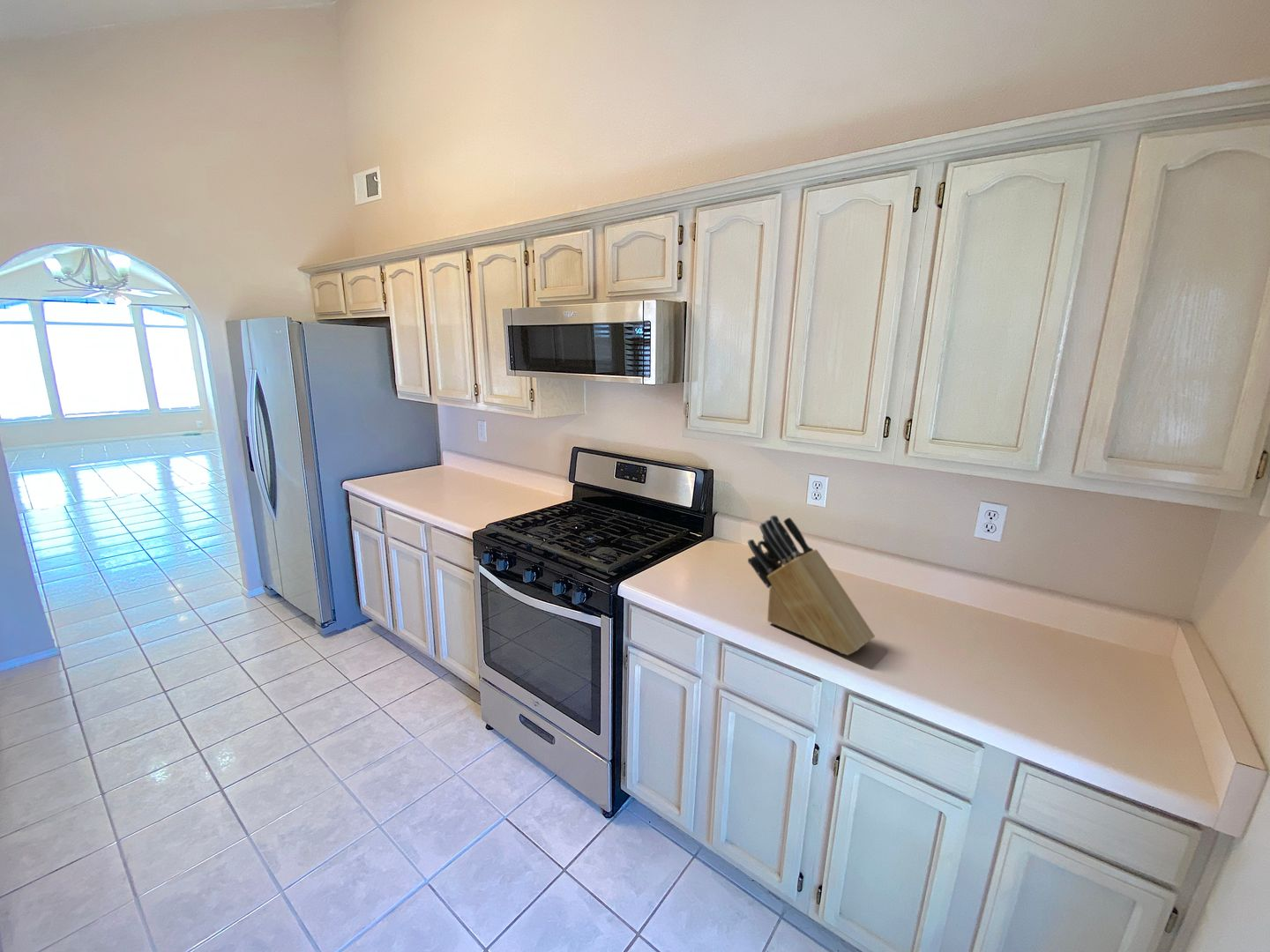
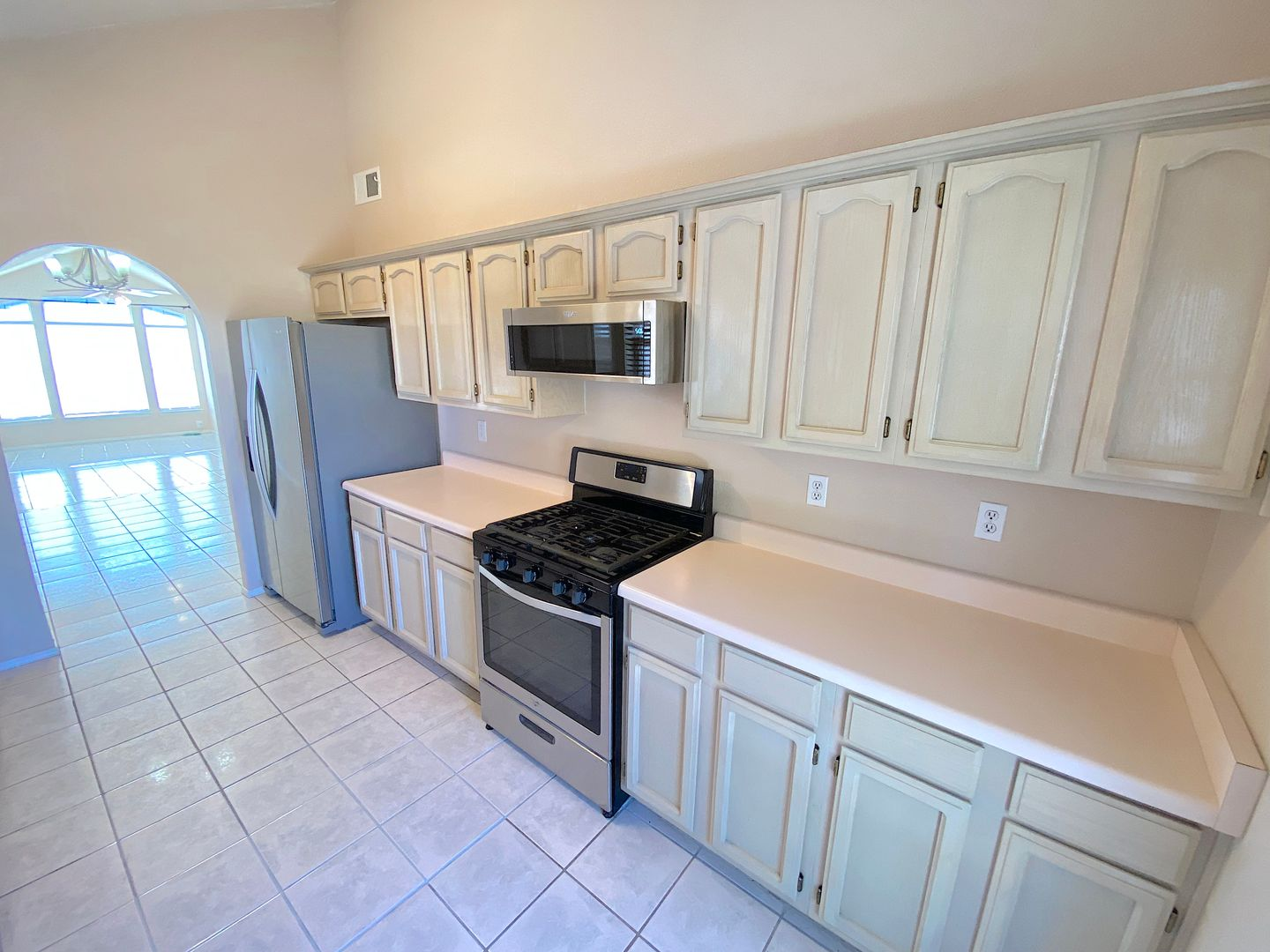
- knife block (808, 576)
